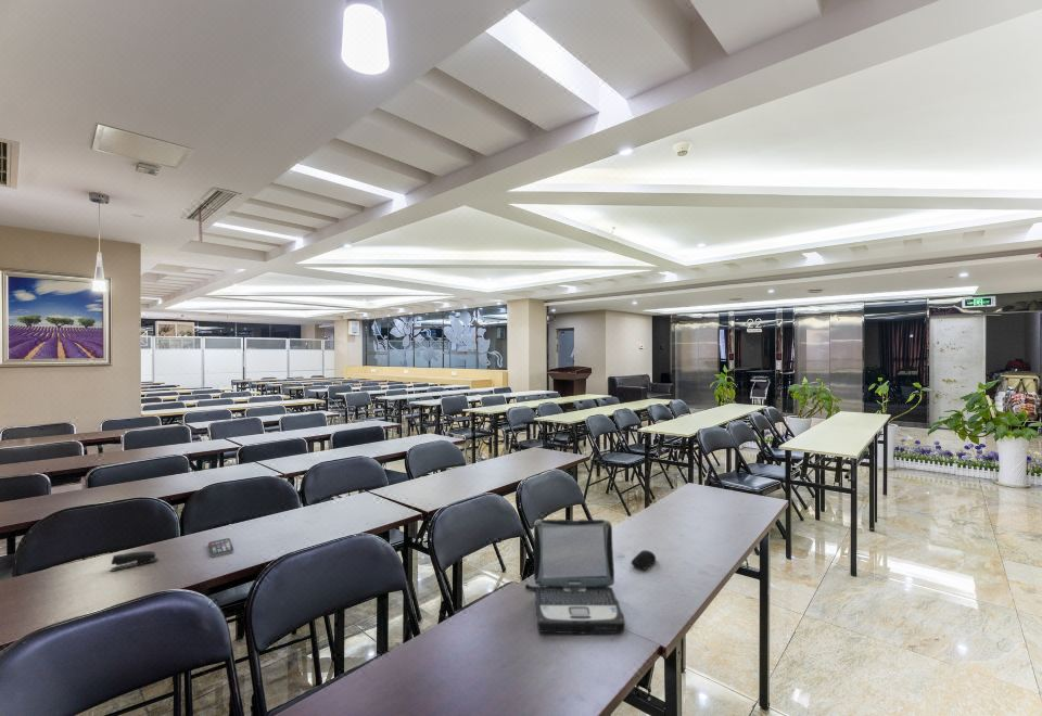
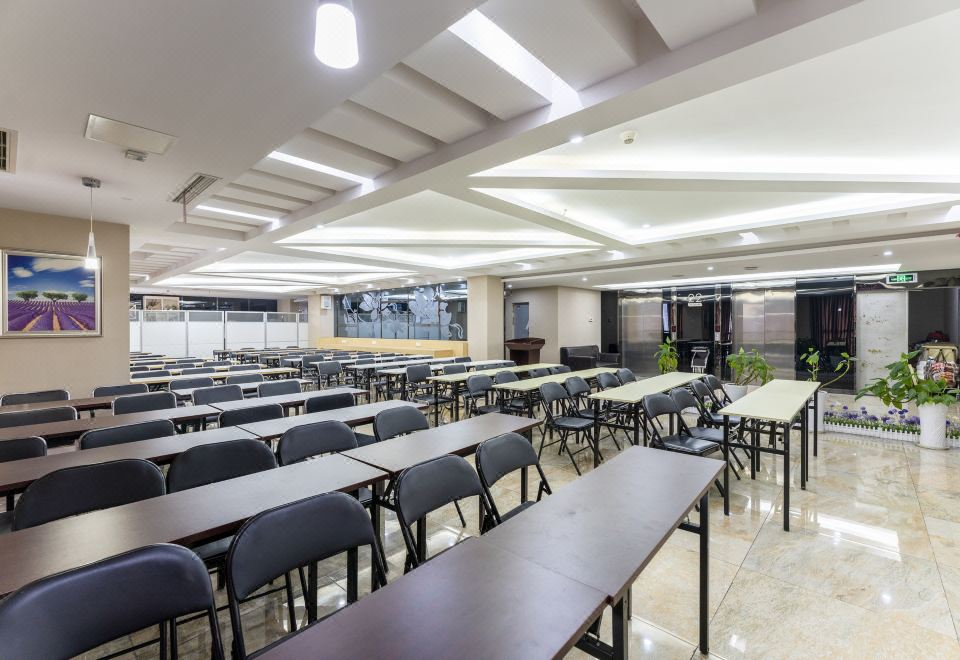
- laptop (574, 570)
- stapler (135, 558)
- smartphone (220, 547)
- computer mouse (644, 558)
